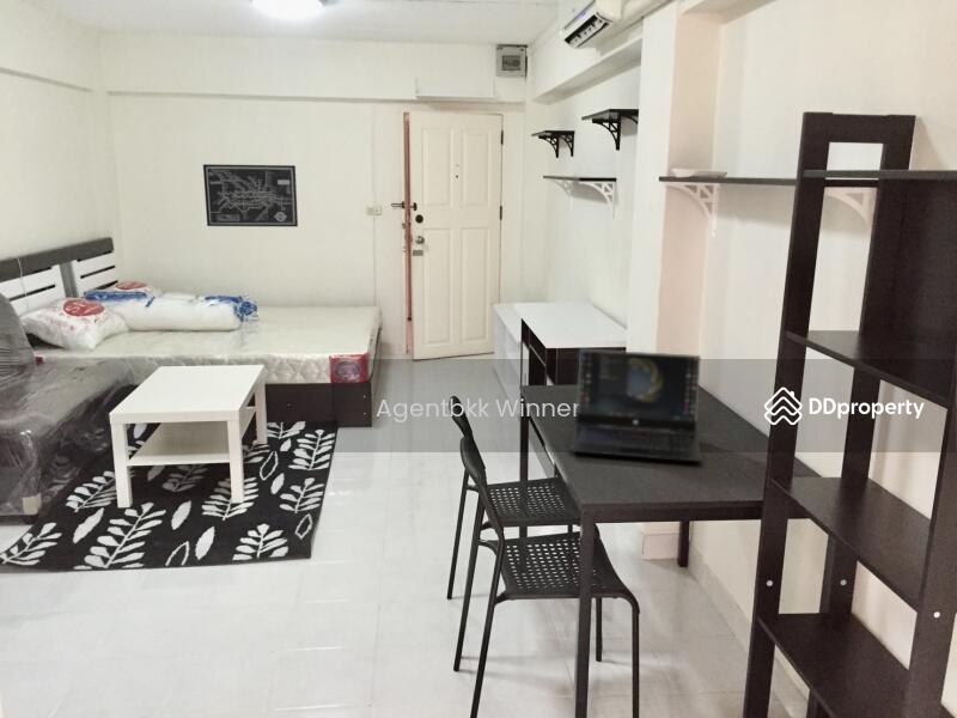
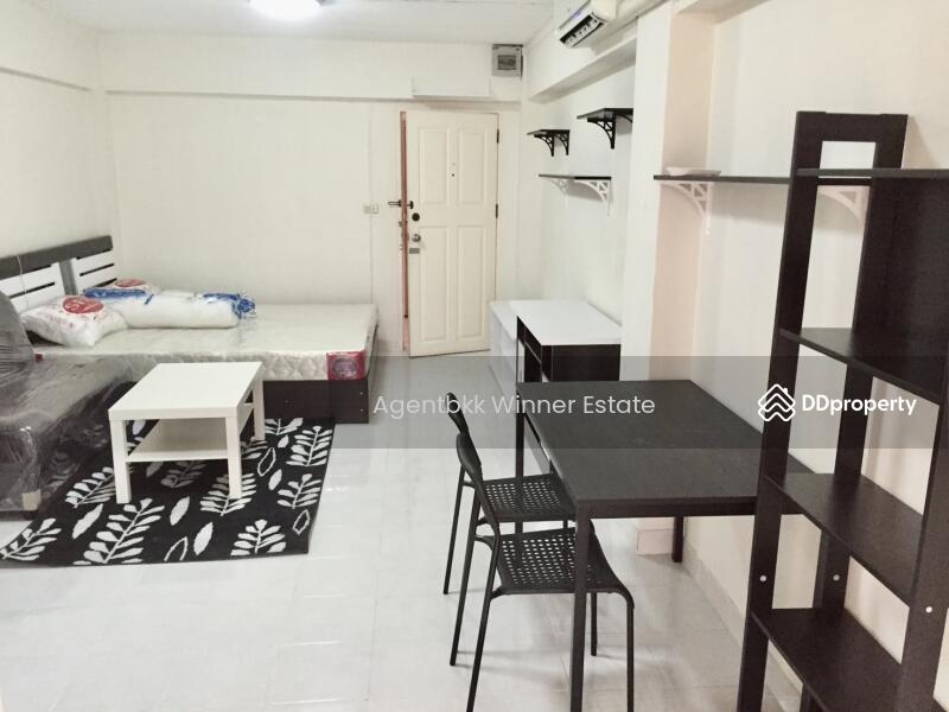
- laptop (636, 403)
- wall art (251, 195)
